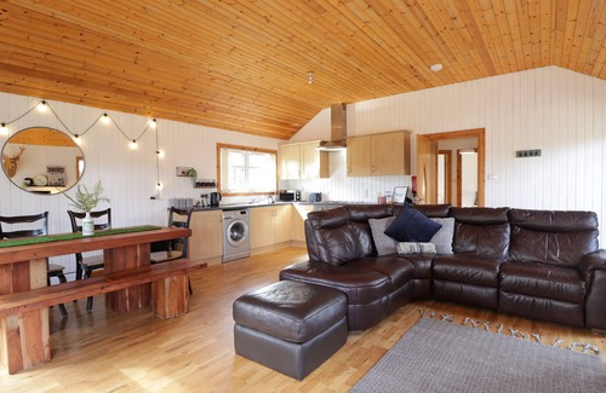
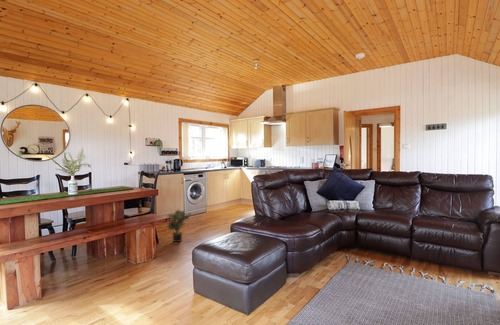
+ potted plant (179, 224)
